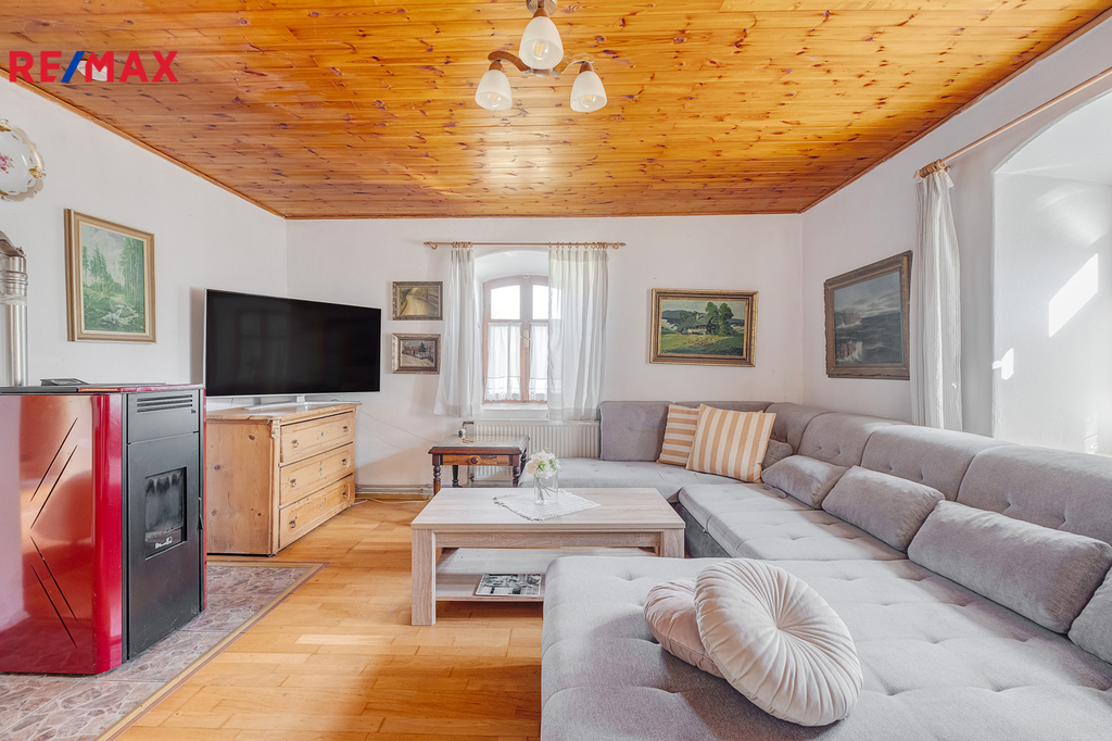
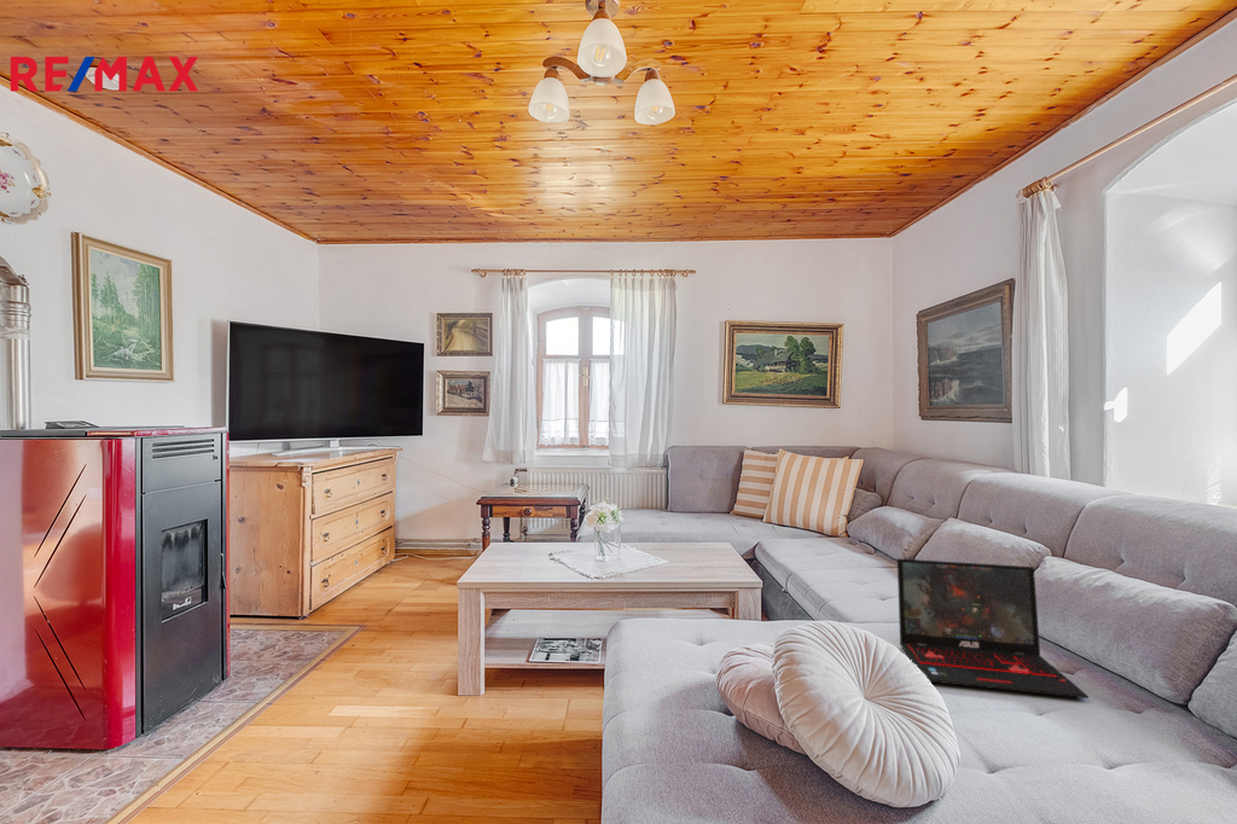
+ laptop (981, 621)
